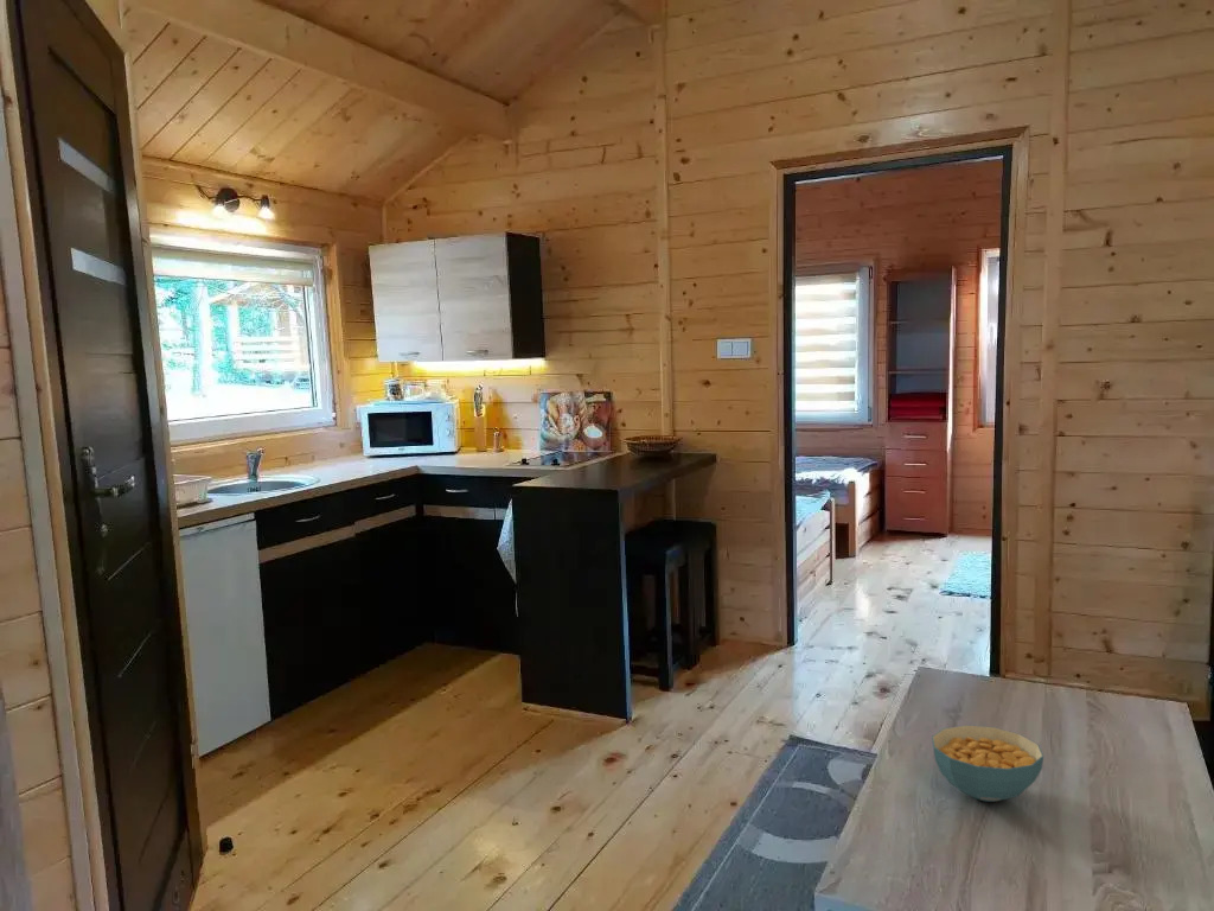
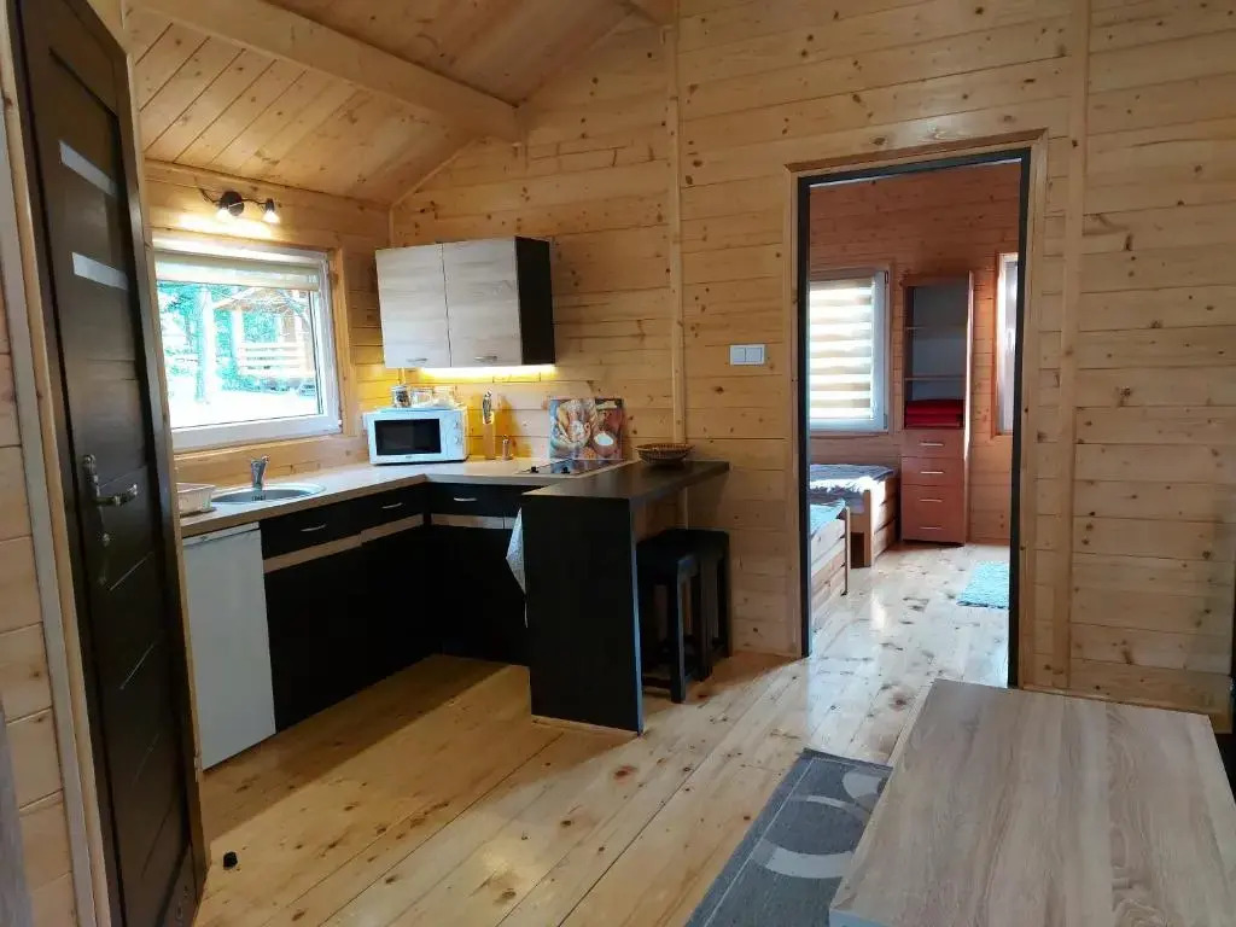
- cereal bowl (985, 770)
